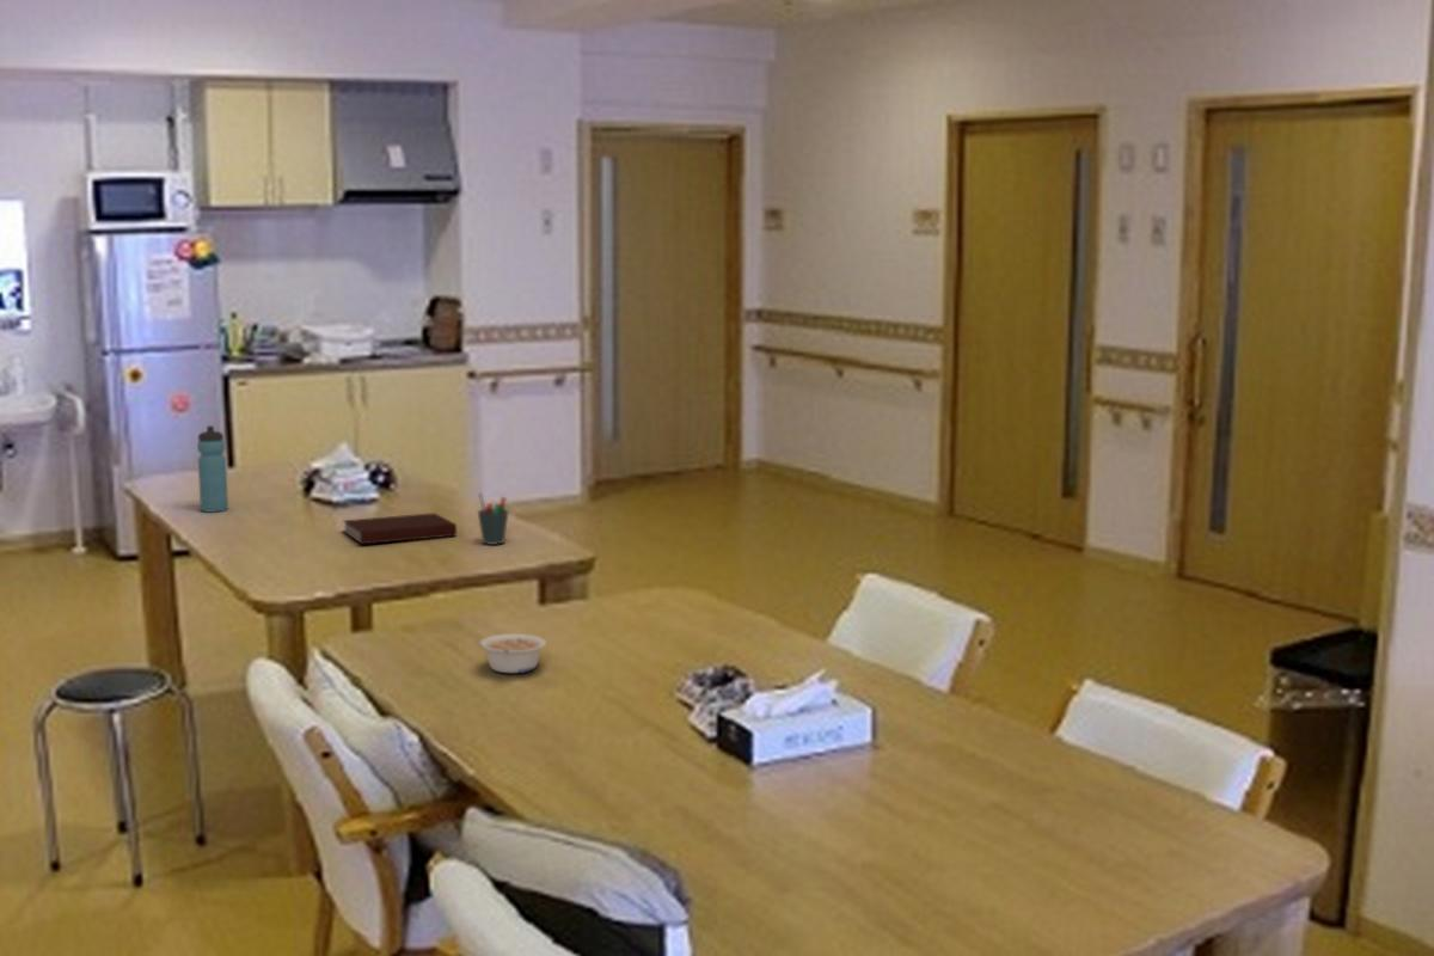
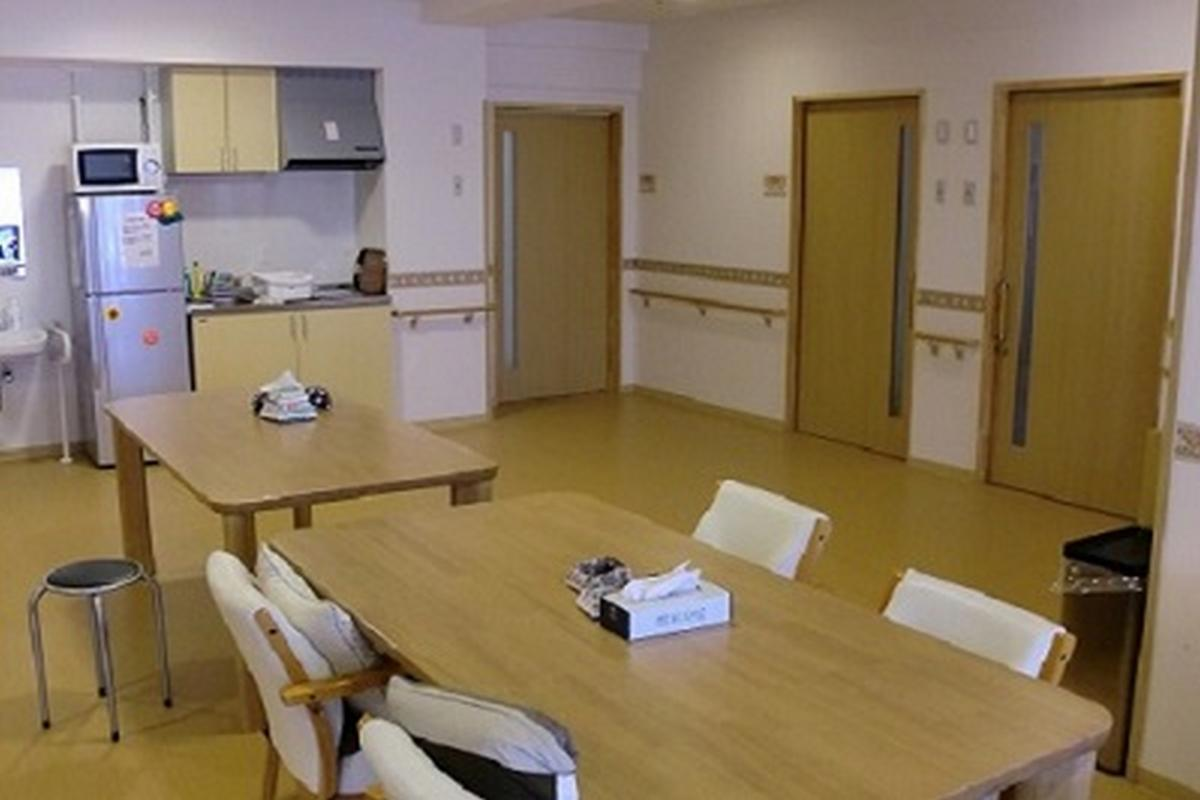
- notebook (399, 527)
- legume (514, 652)
- pen holder (494, 517)
- water bottle (212, 467)
